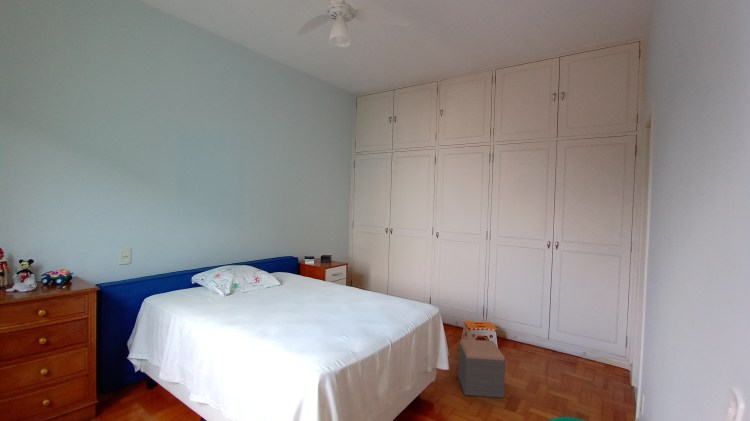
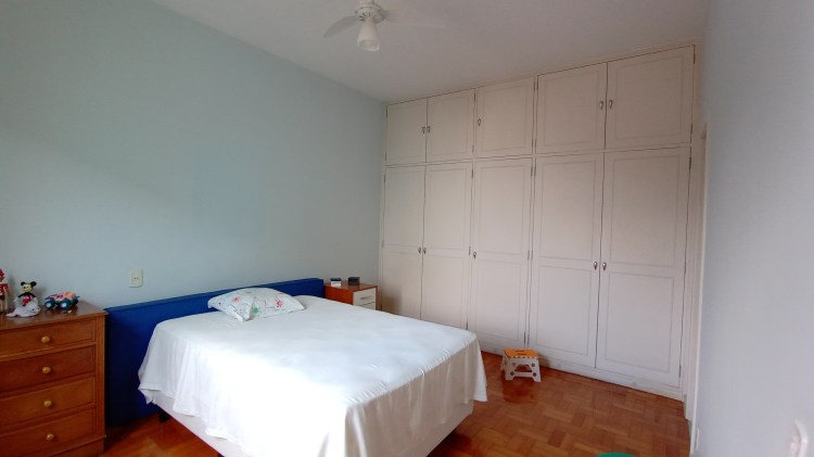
- footstool (480, 366)
